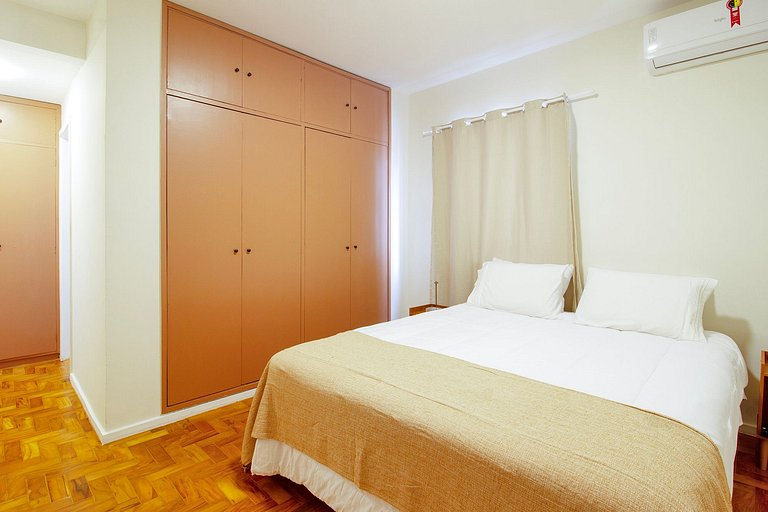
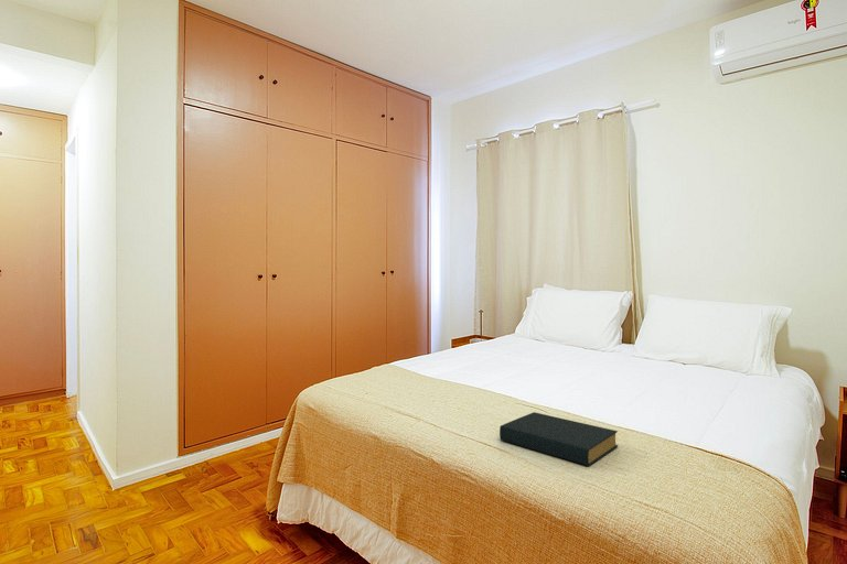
+ hardback book (557, 435)
